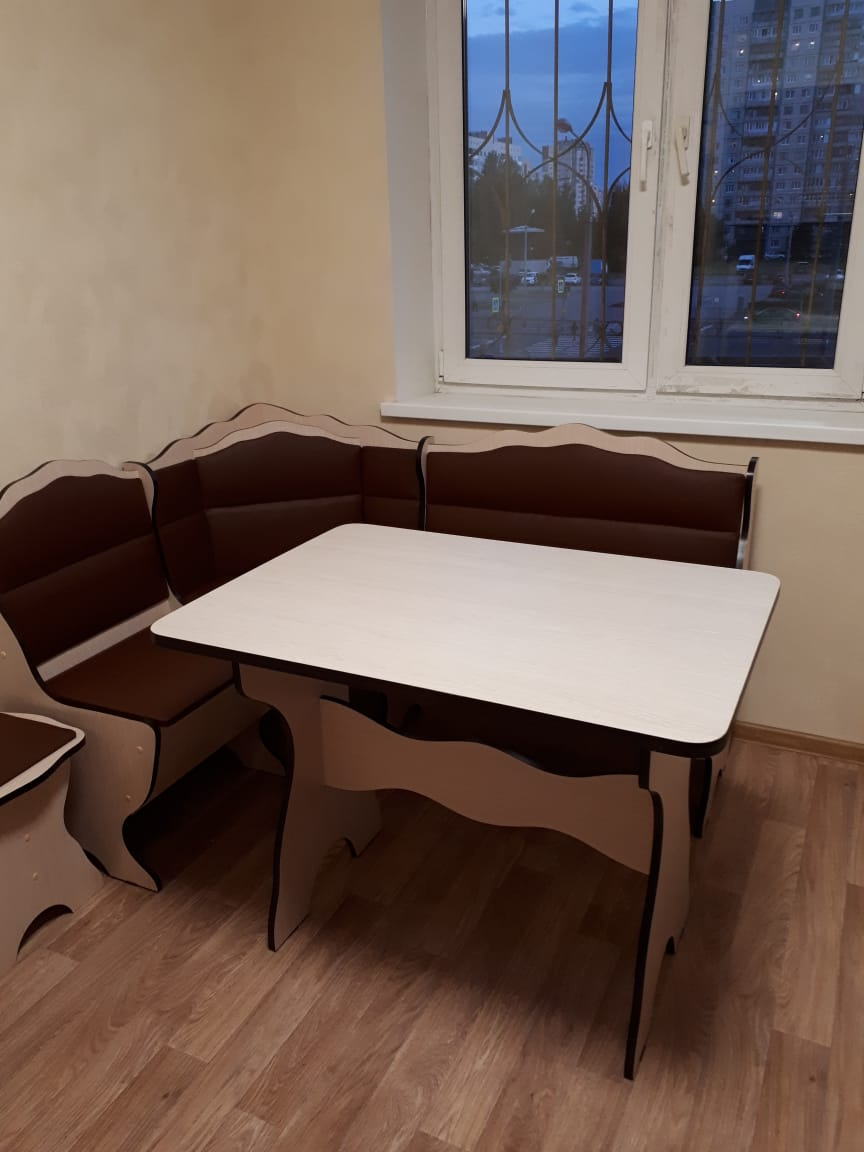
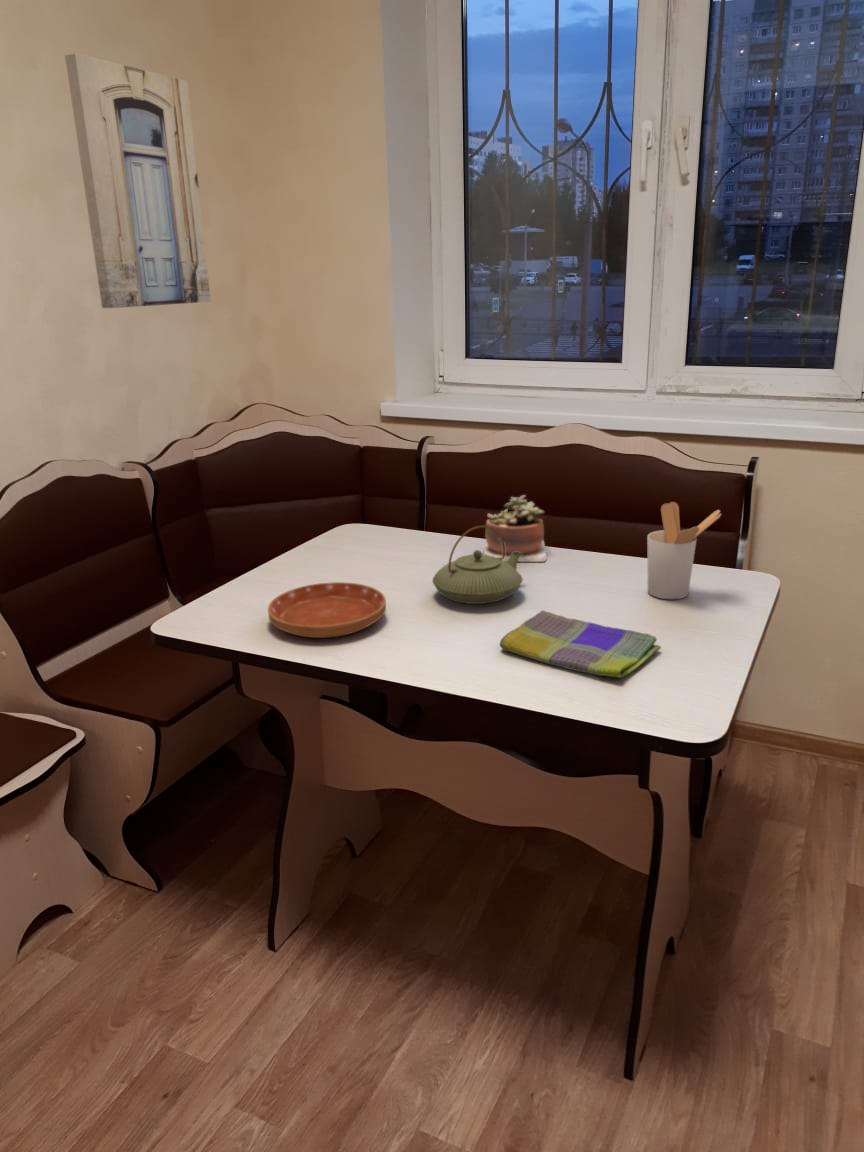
+ succulent plant (514, 525)
+ saucer (327, 610)
+ utensil holder (683, 551)
+ wall art (145, 191)
+ dish towel (577, 642)
+ teapot (482, 559)
